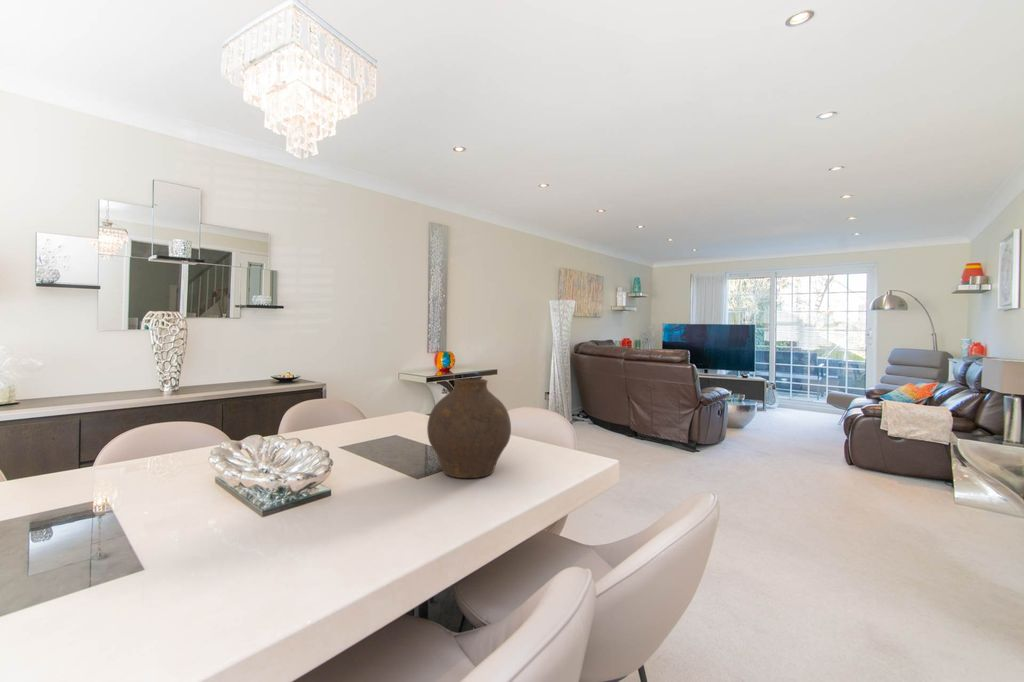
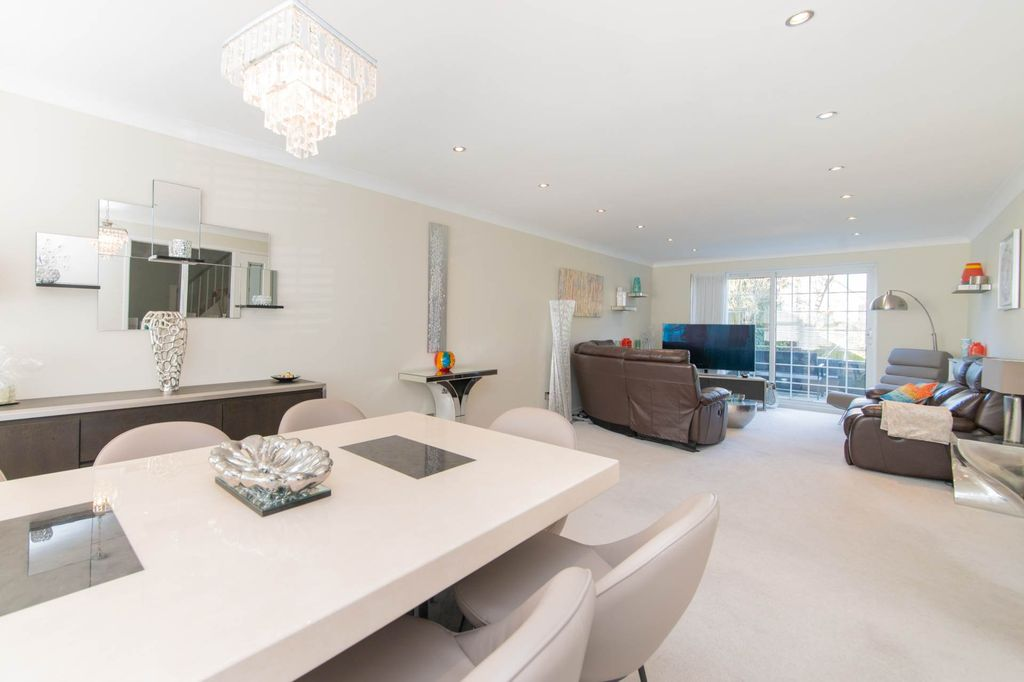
- vase (469, 425)
